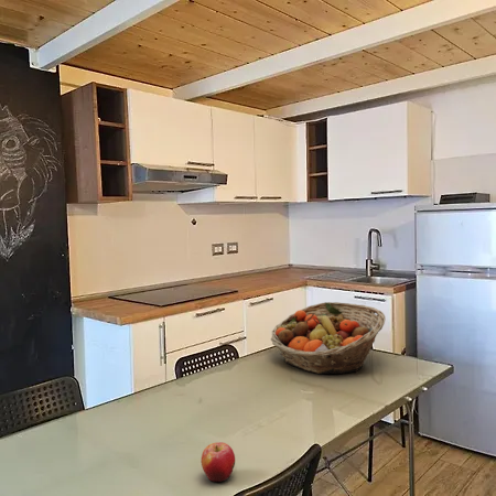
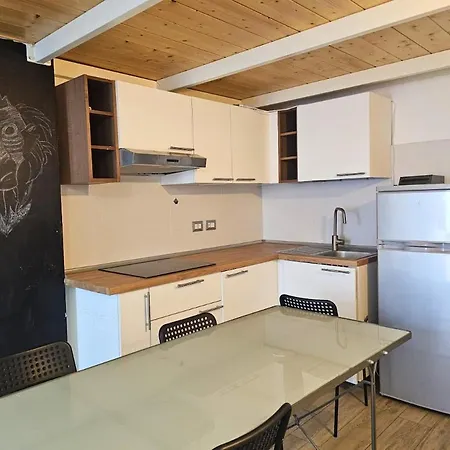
- apple (217, 461)
- fruit basket (325, 335)
